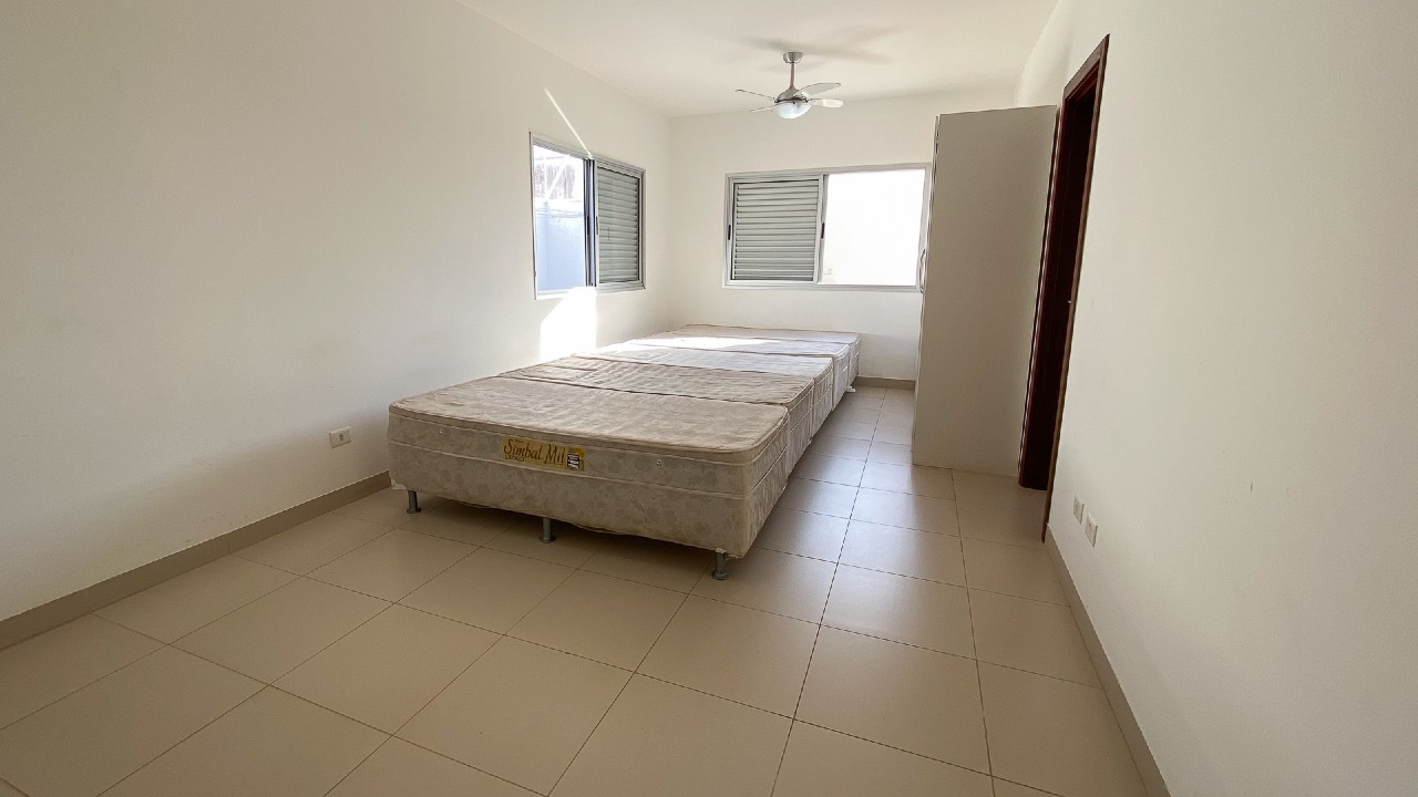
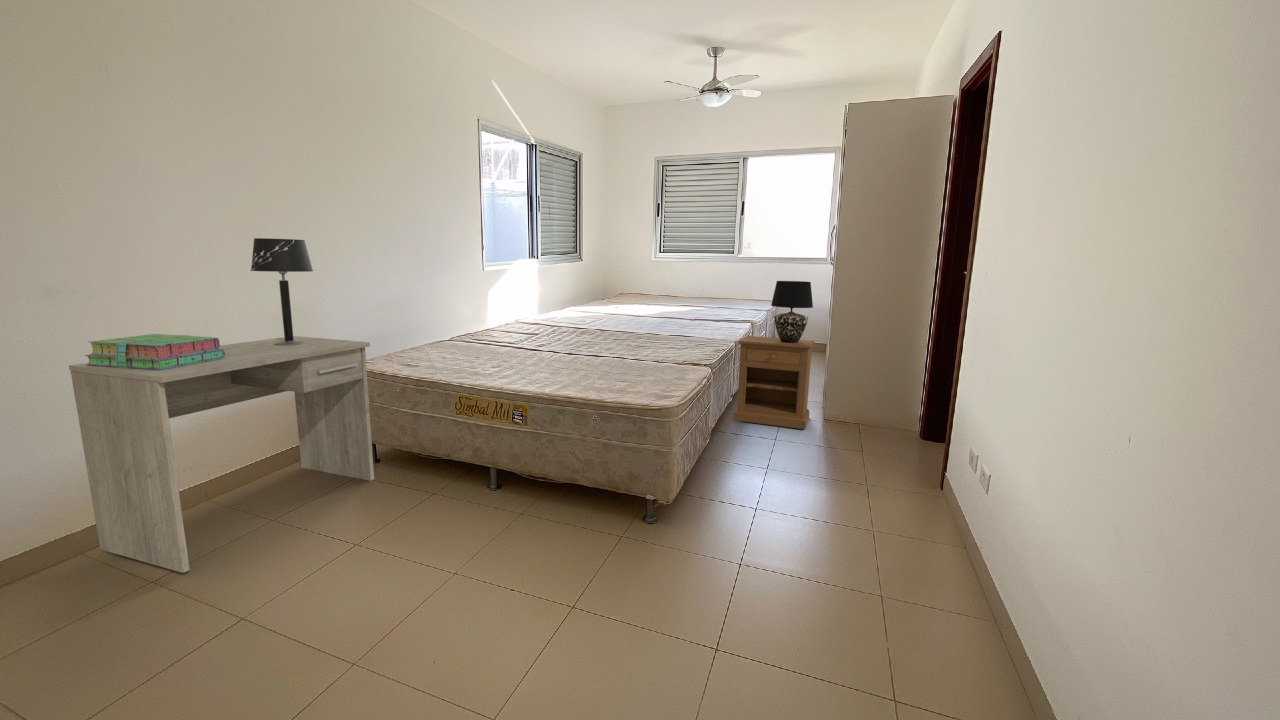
+ desk (242, 401)
+ table lamp (284, 291)
+ table lamp (791, 311)
+ nightstand (774, 380)
+ stack of books (157, 349)
